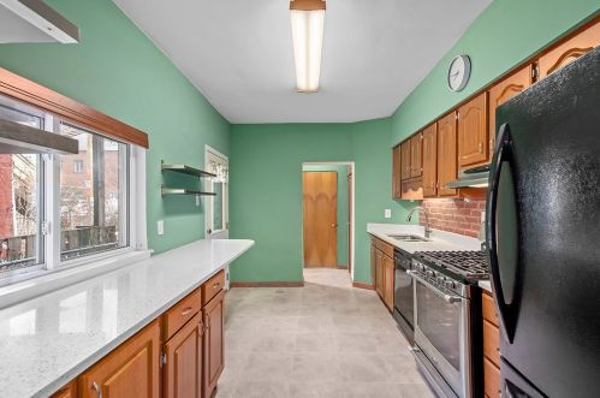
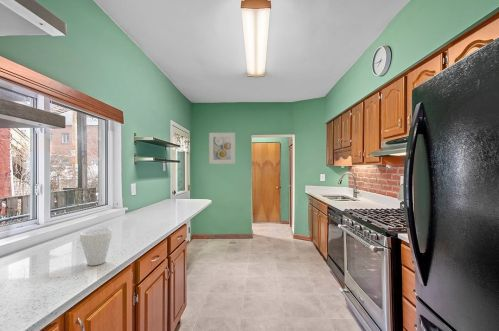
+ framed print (222, 148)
+ cup (96, 247)
